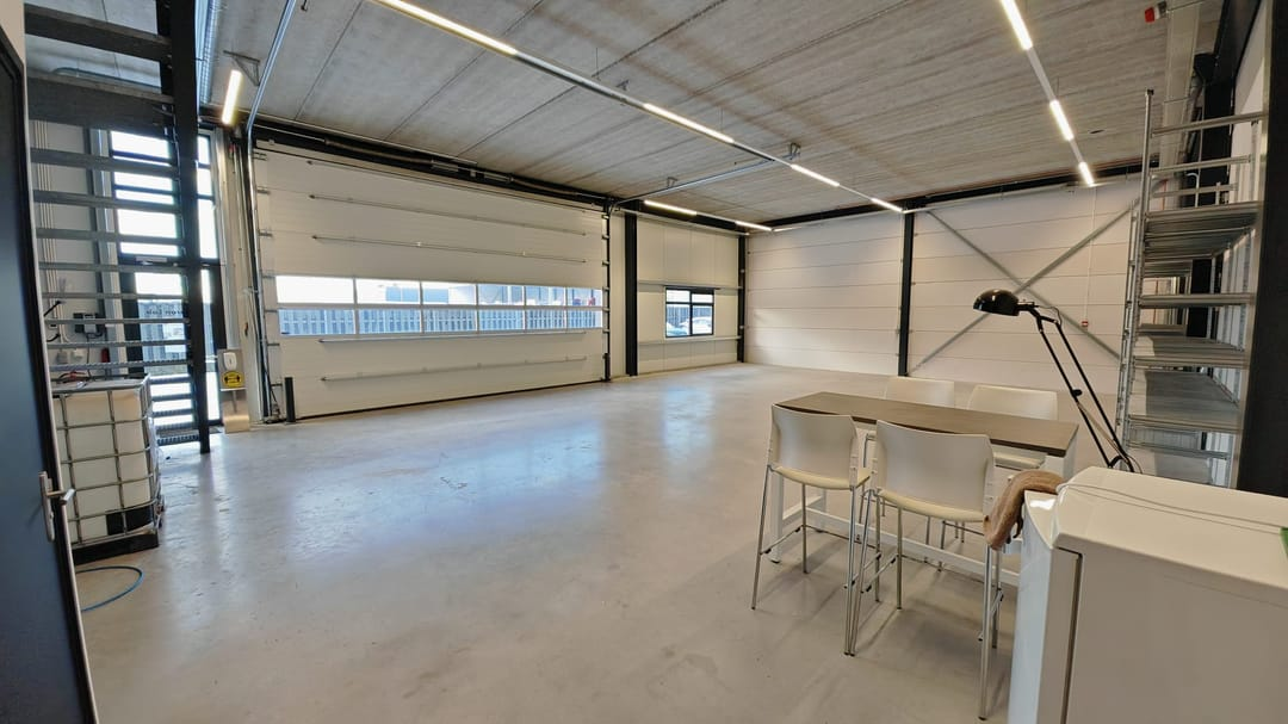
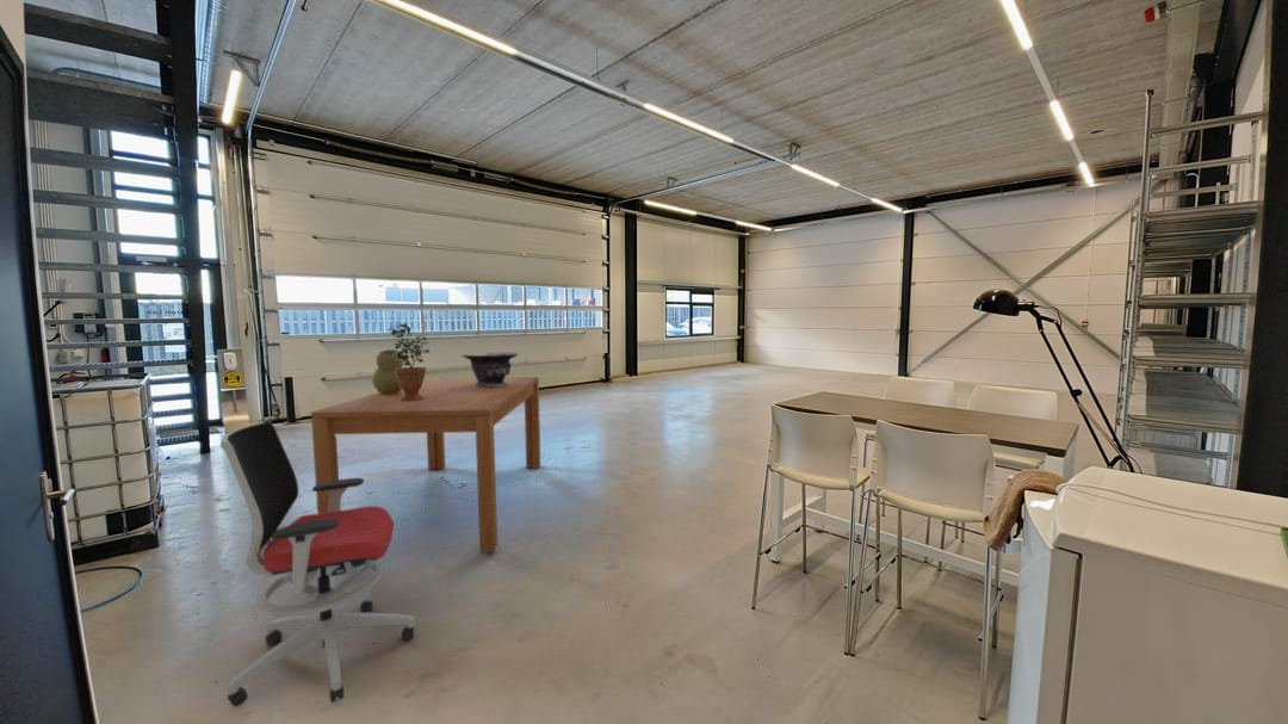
+ decorative bowl (491, 369)
+ vase (389, 371)
+ office chair (328, 542)
+ potted plant (408, 360)
+ dining table (444, 446)
